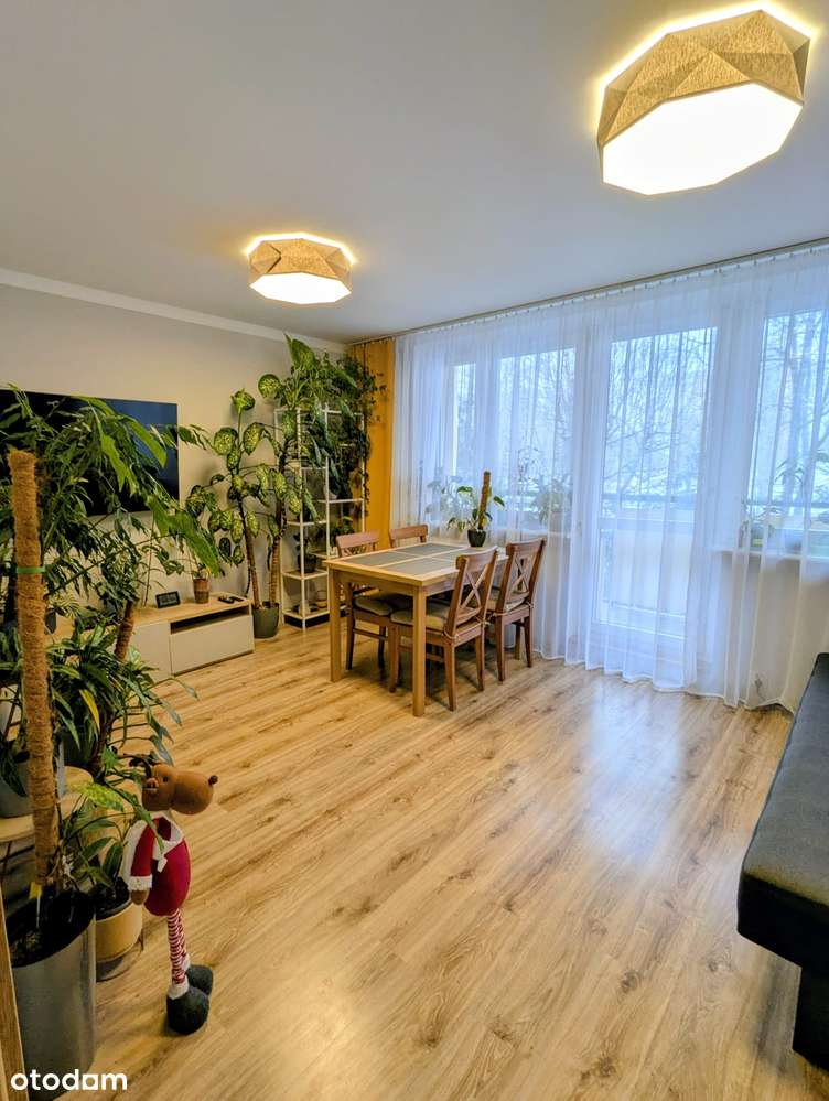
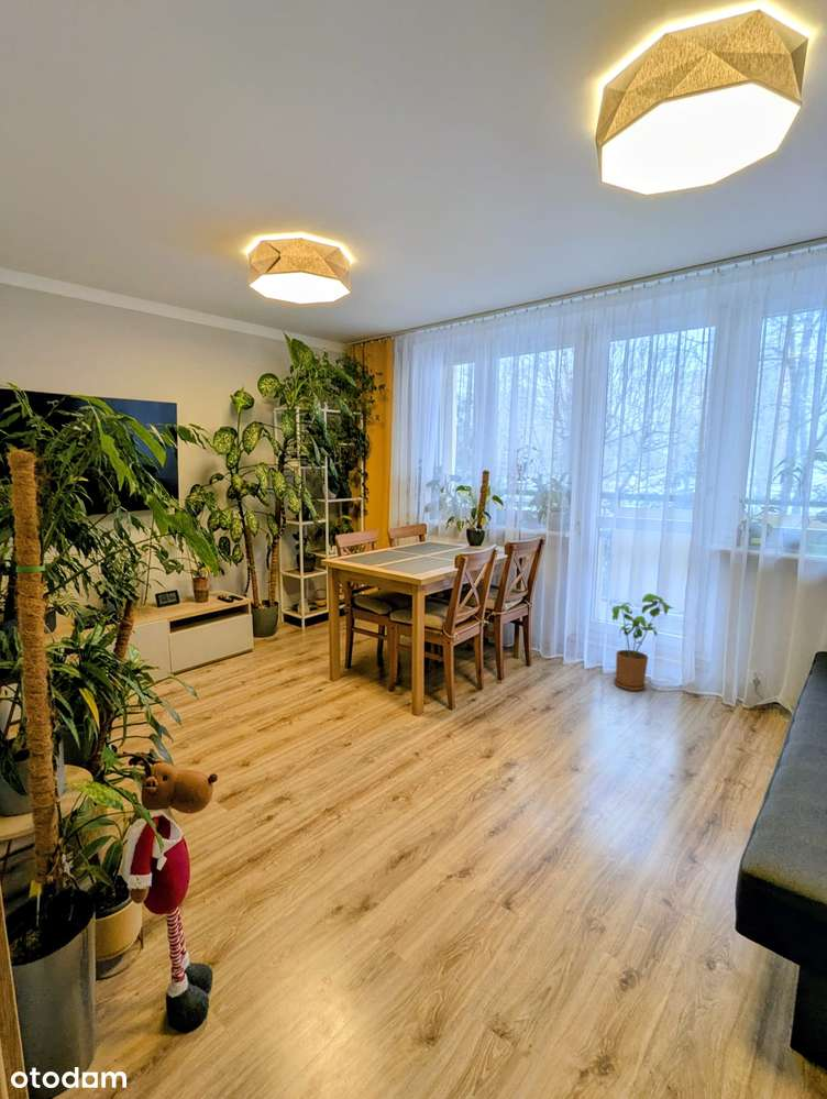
+ house plant (635, 638)
